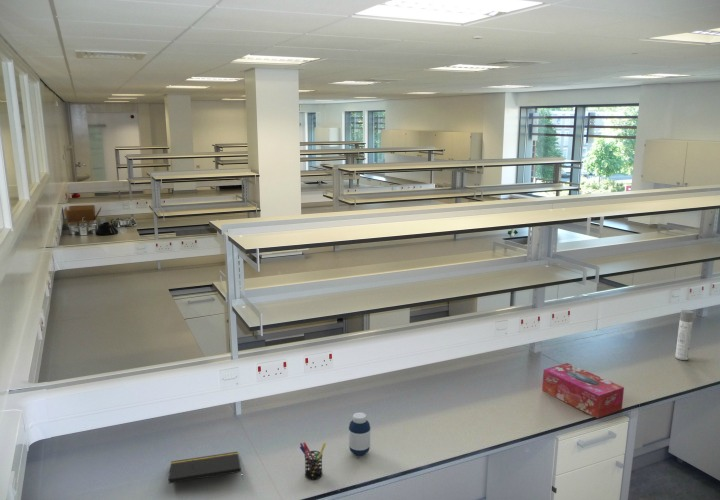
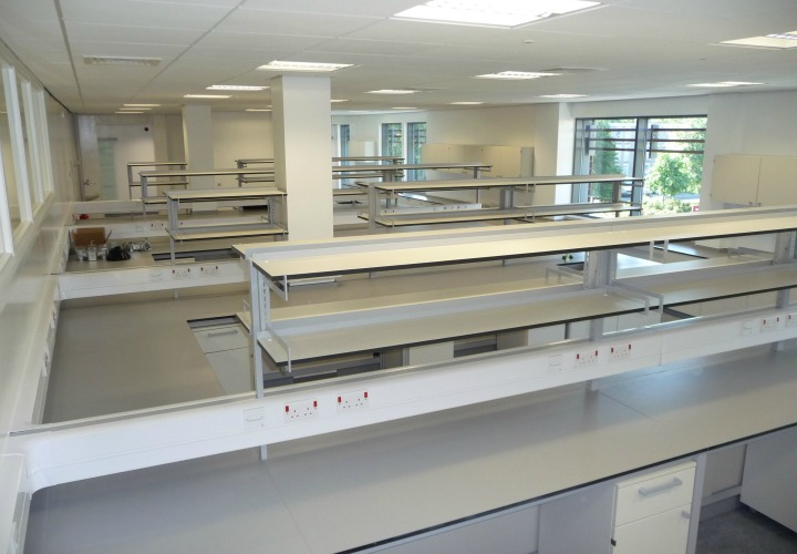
- pen holder (313, 459)
- tissue box (581, 388)
- spray bottle (684, 334)
- notepad (205, 466)
- medicine bottle (359, 434)
